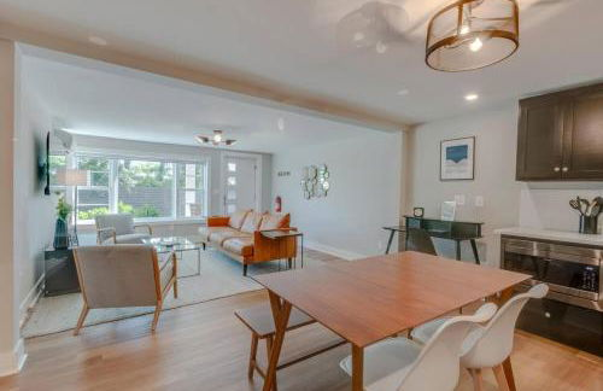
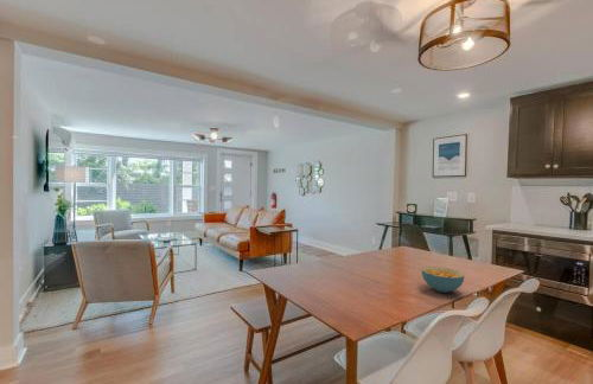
+ cereal bowl (441, 281)
